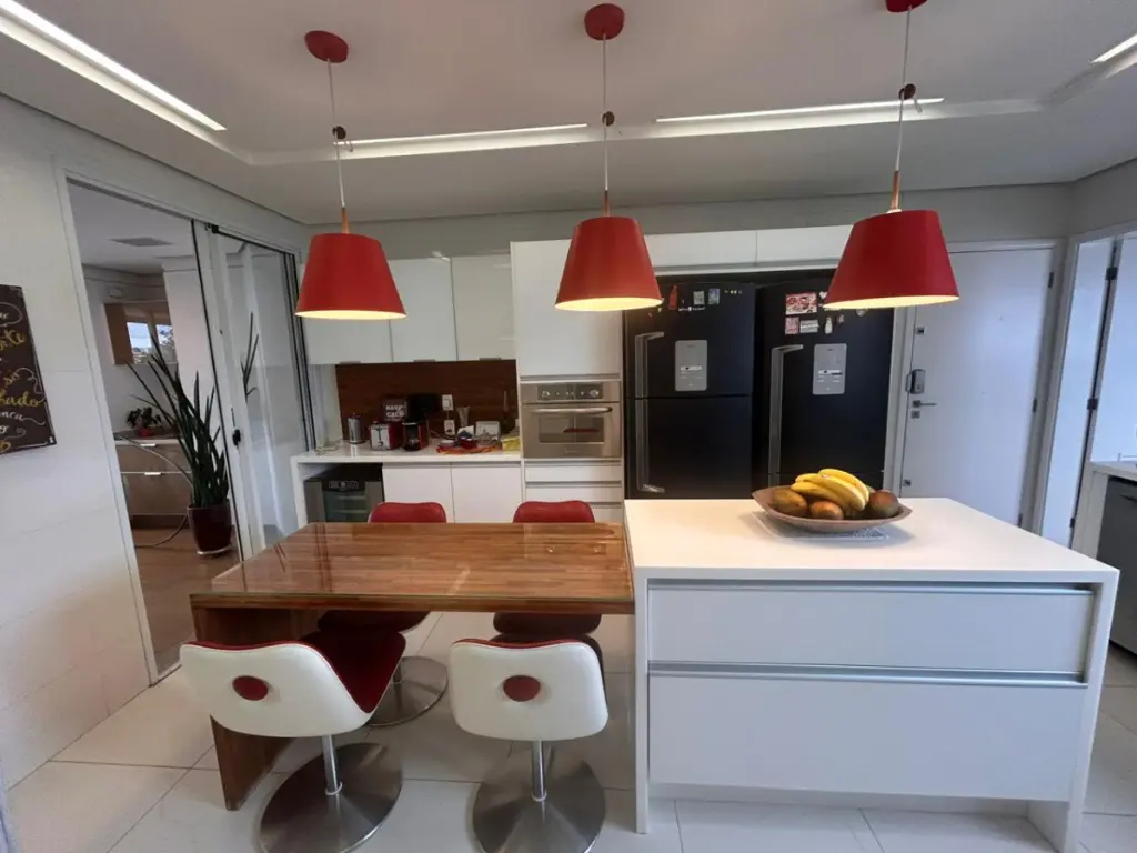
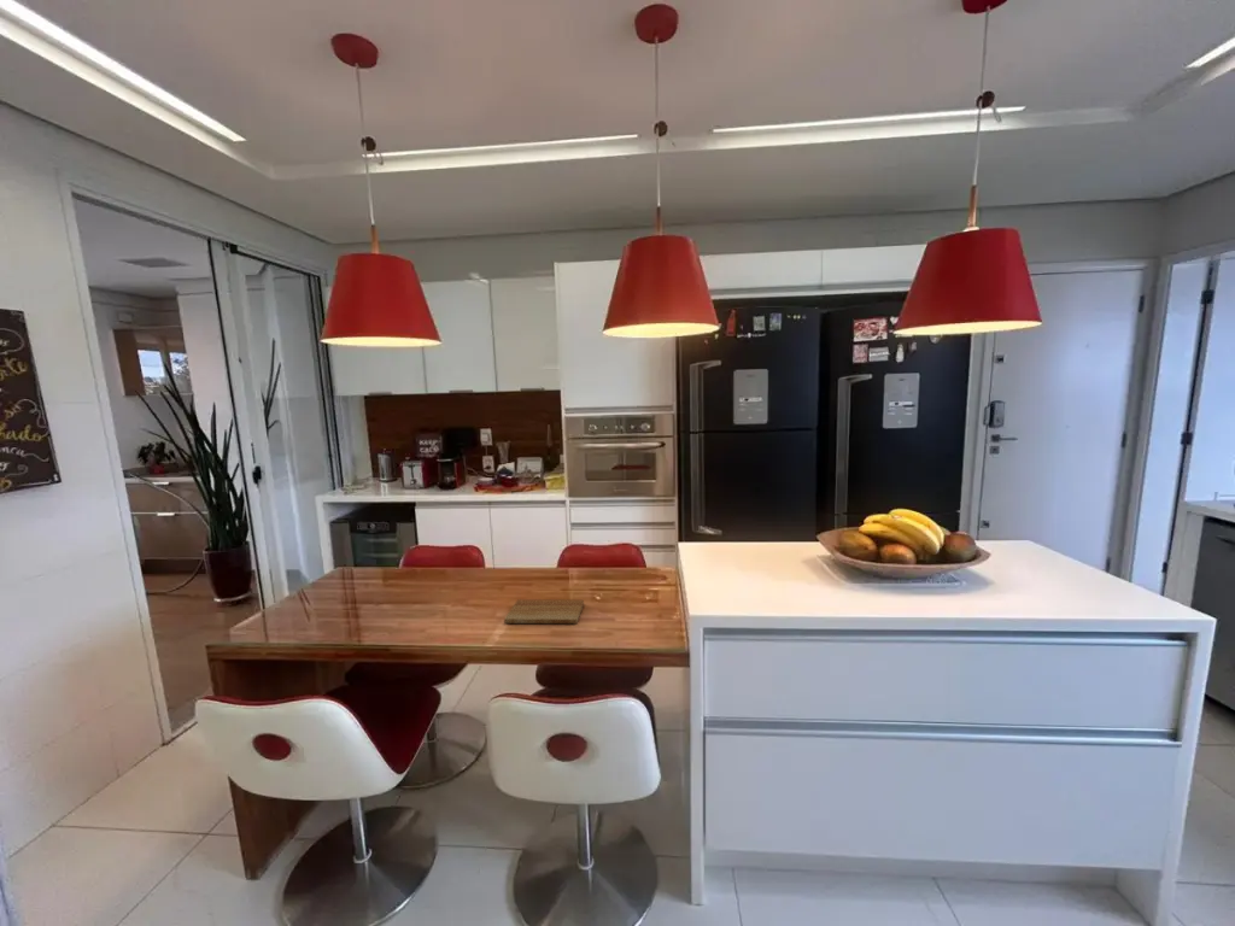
+ cutting board (545, 610)
